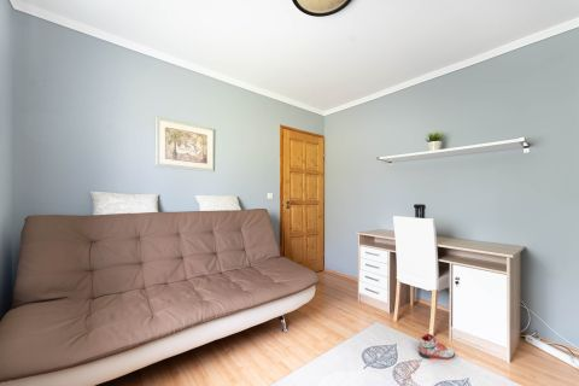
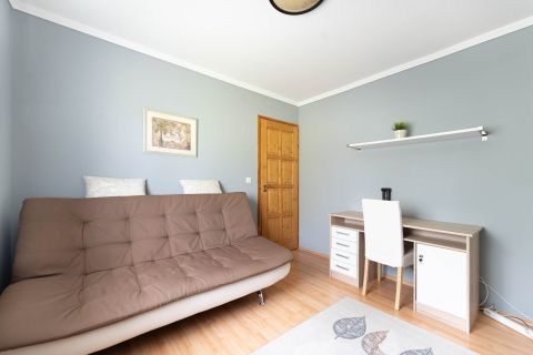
- sneaker (437, 345)
